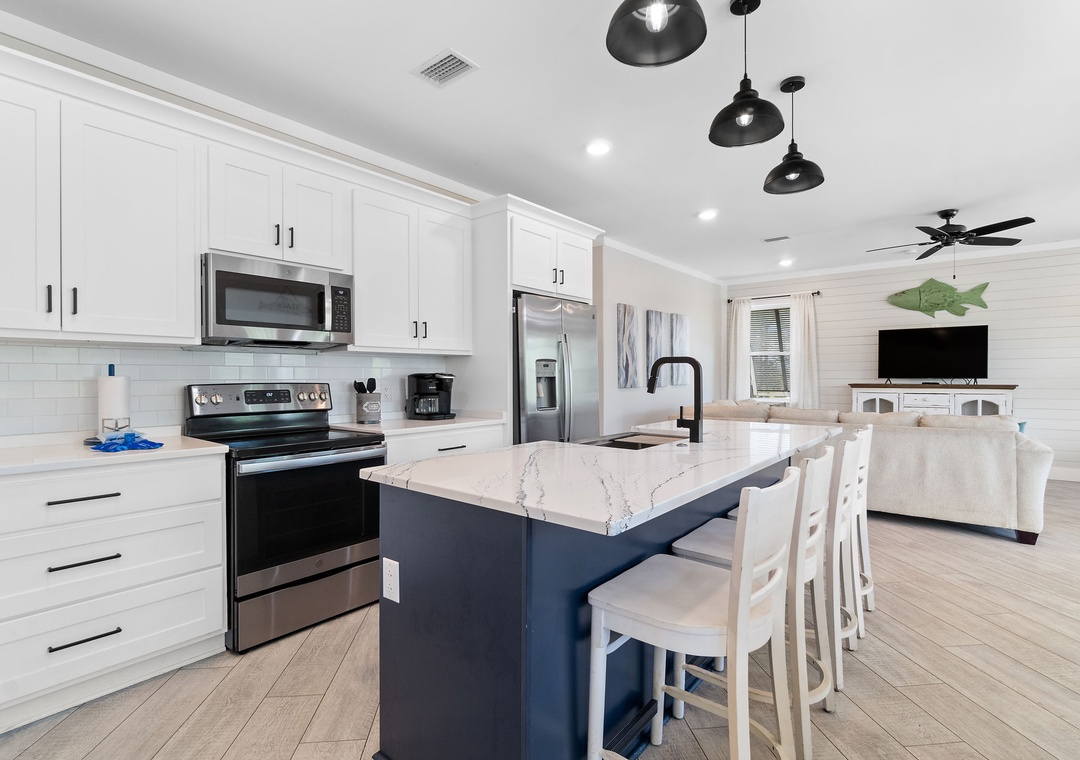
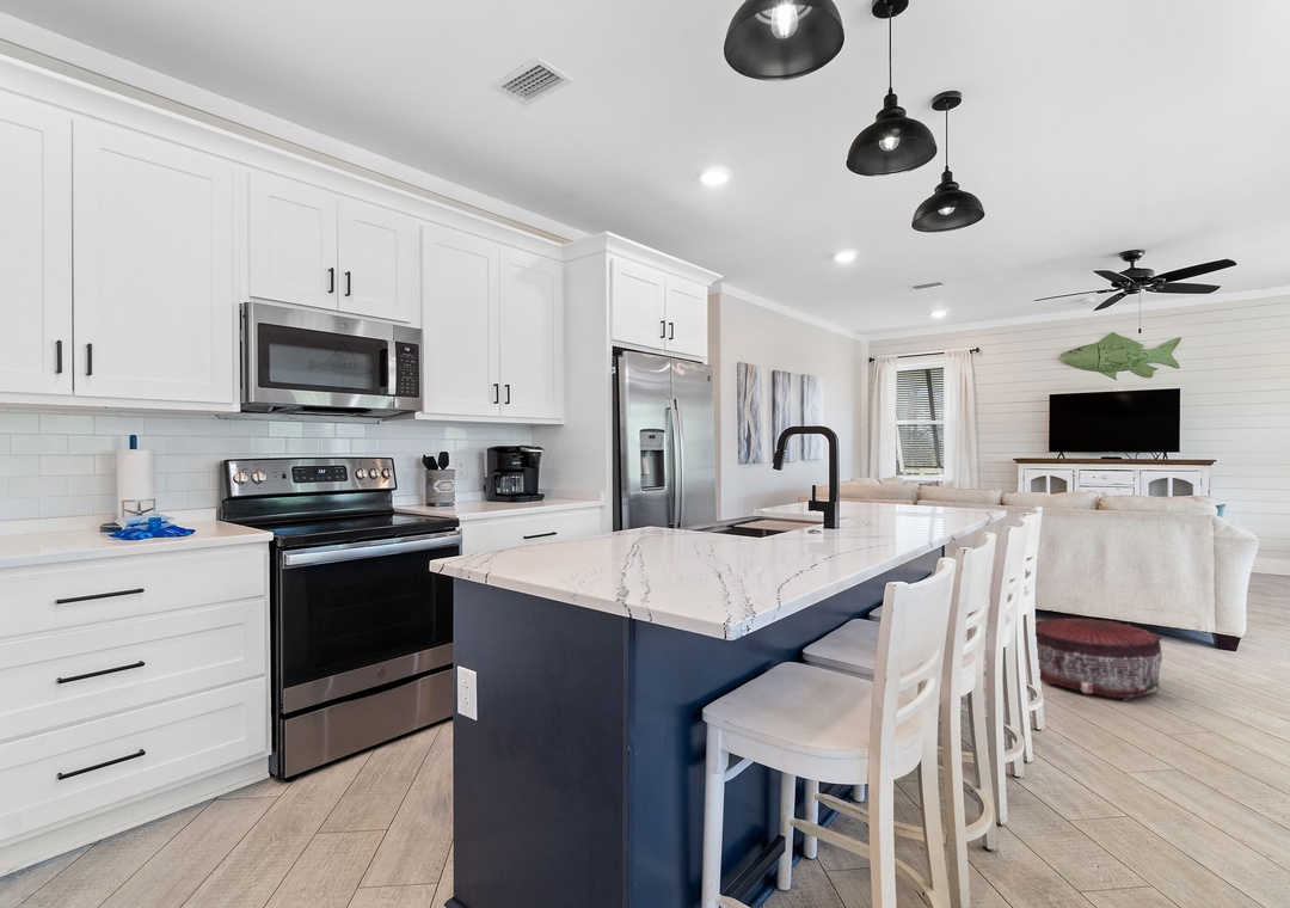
+ pouf (1094, 652)
